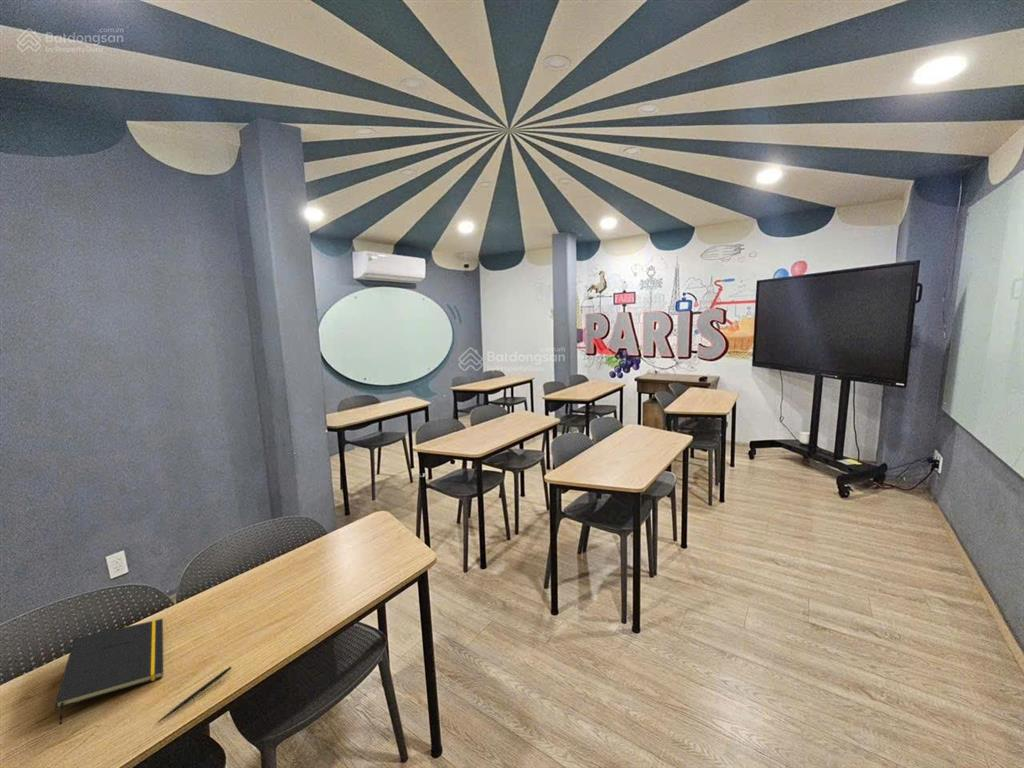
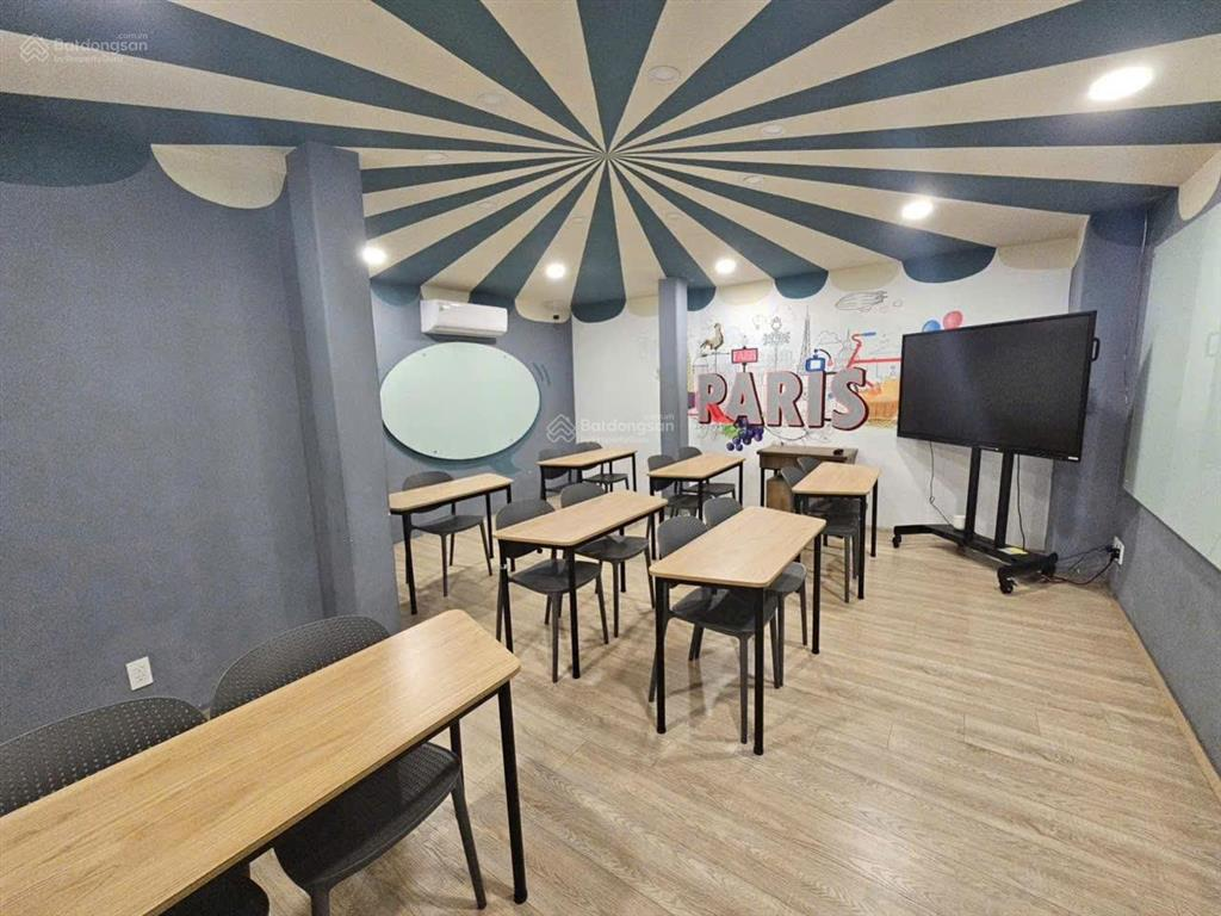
- notepad (116, 657)
- pen (196, 692)
